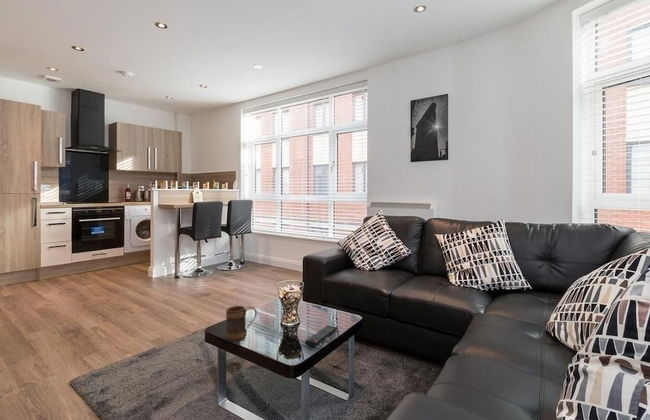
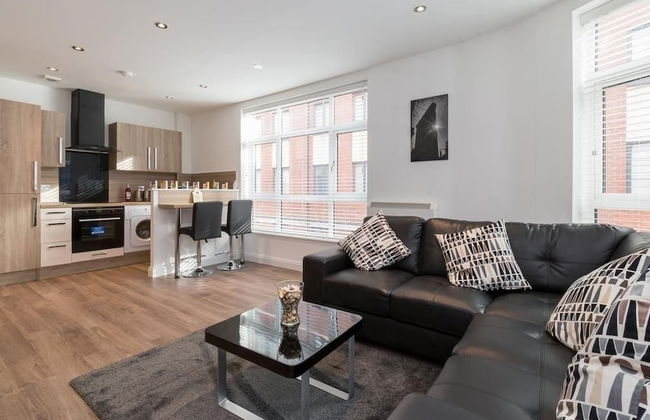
- remote control (322, 335)
- mug (241, 322)
